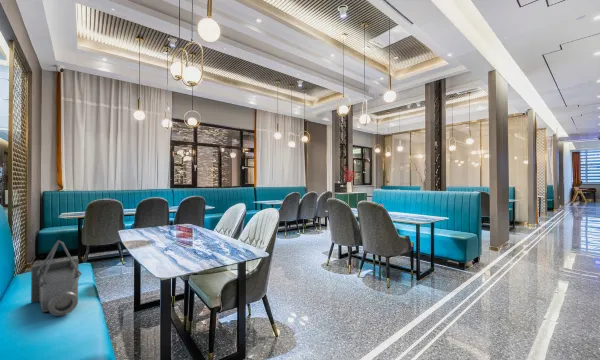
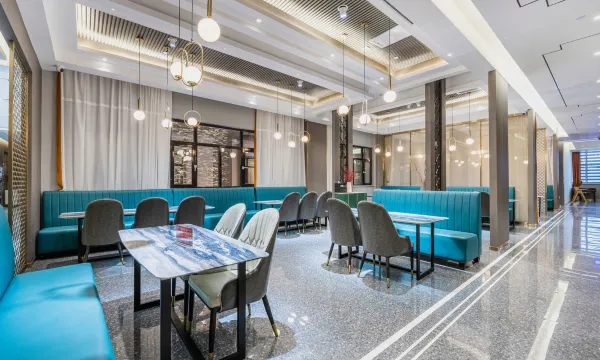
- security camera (59, 273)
